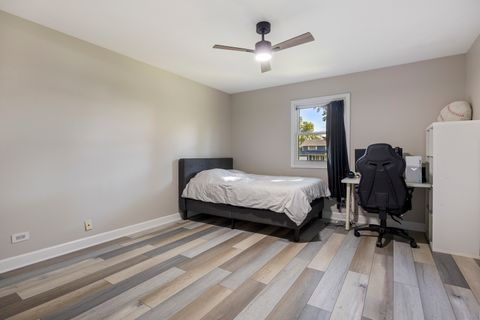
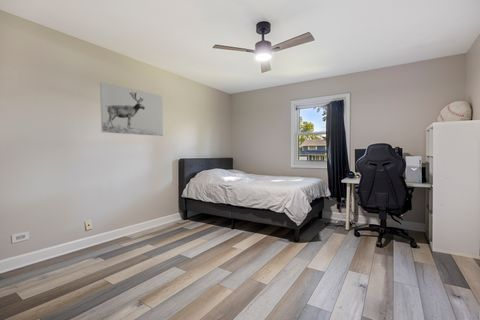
+ wall art (135, 112)
